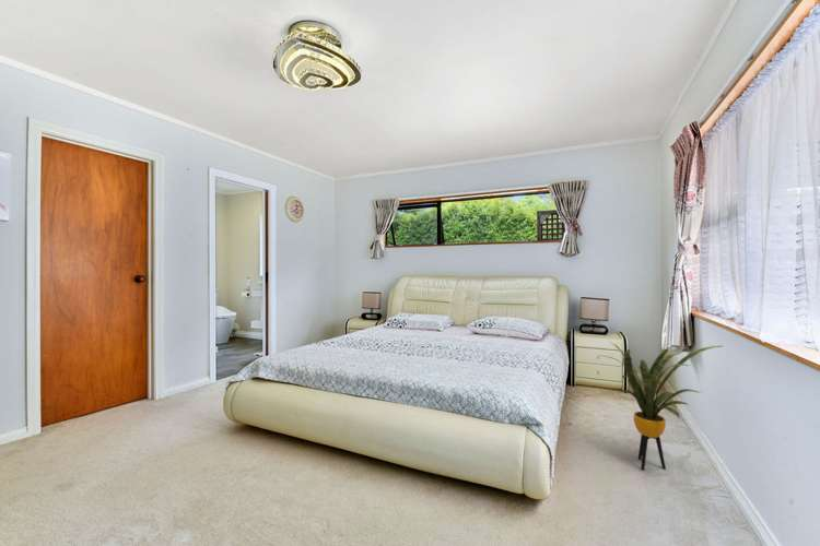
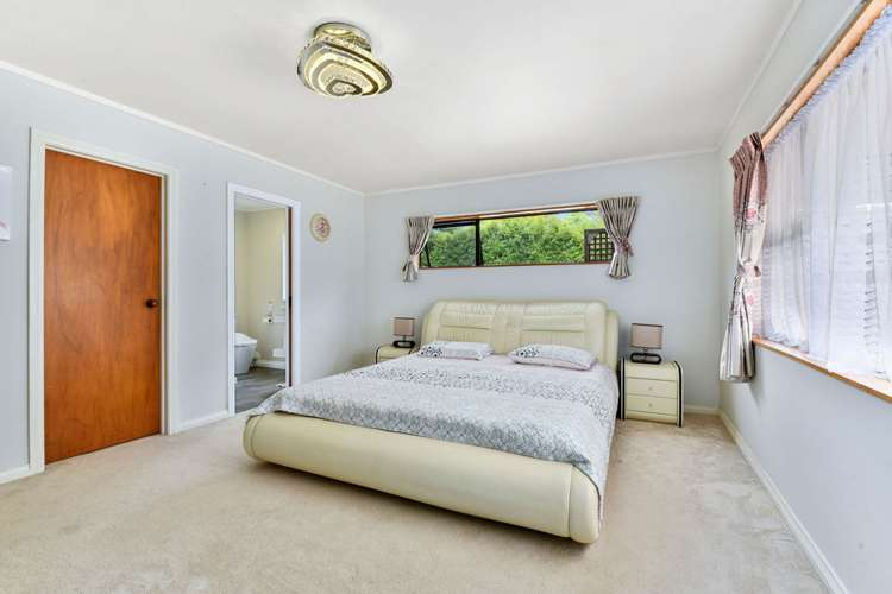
- house plant (656, 404)
